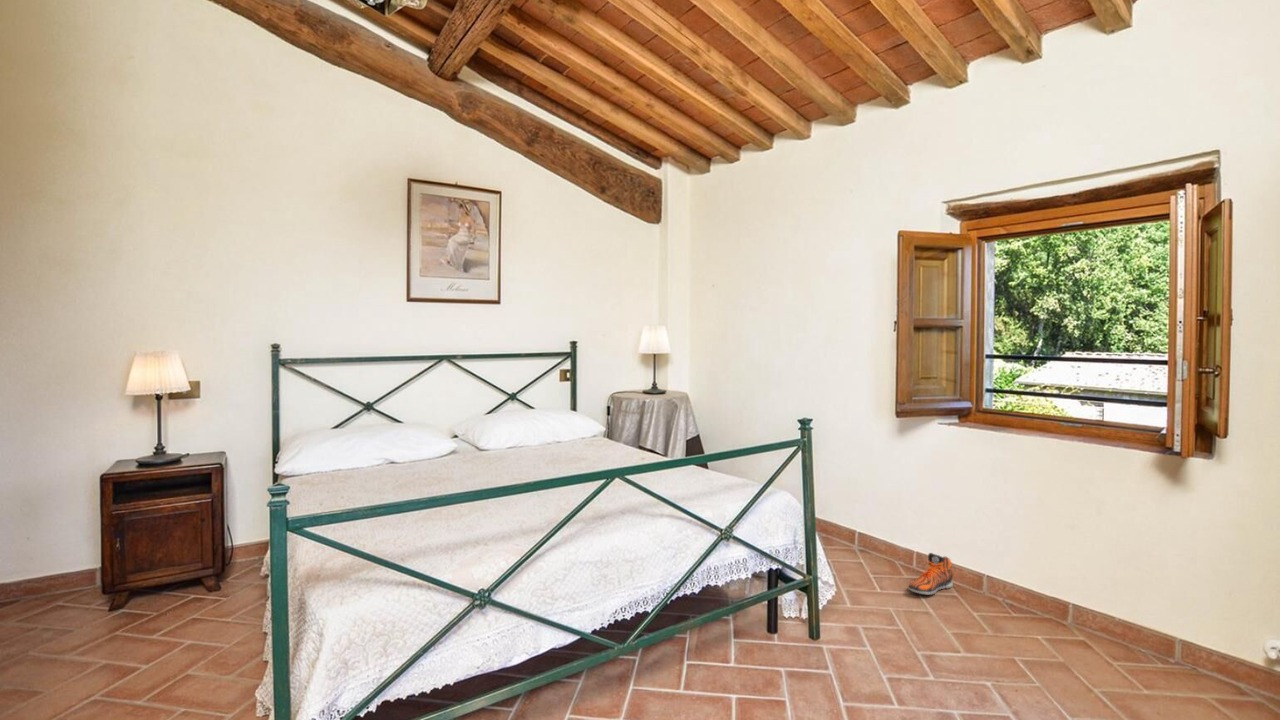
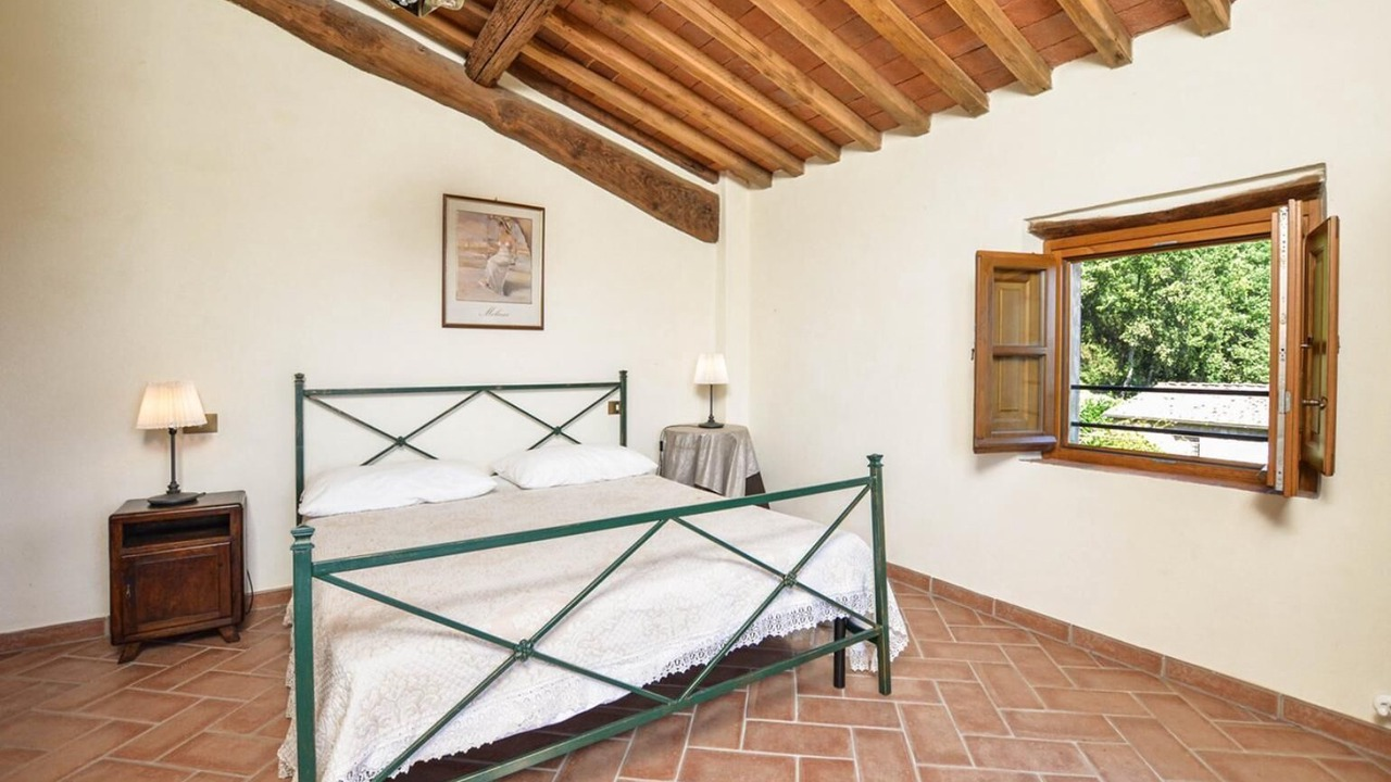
- sneaker (929, 571)
